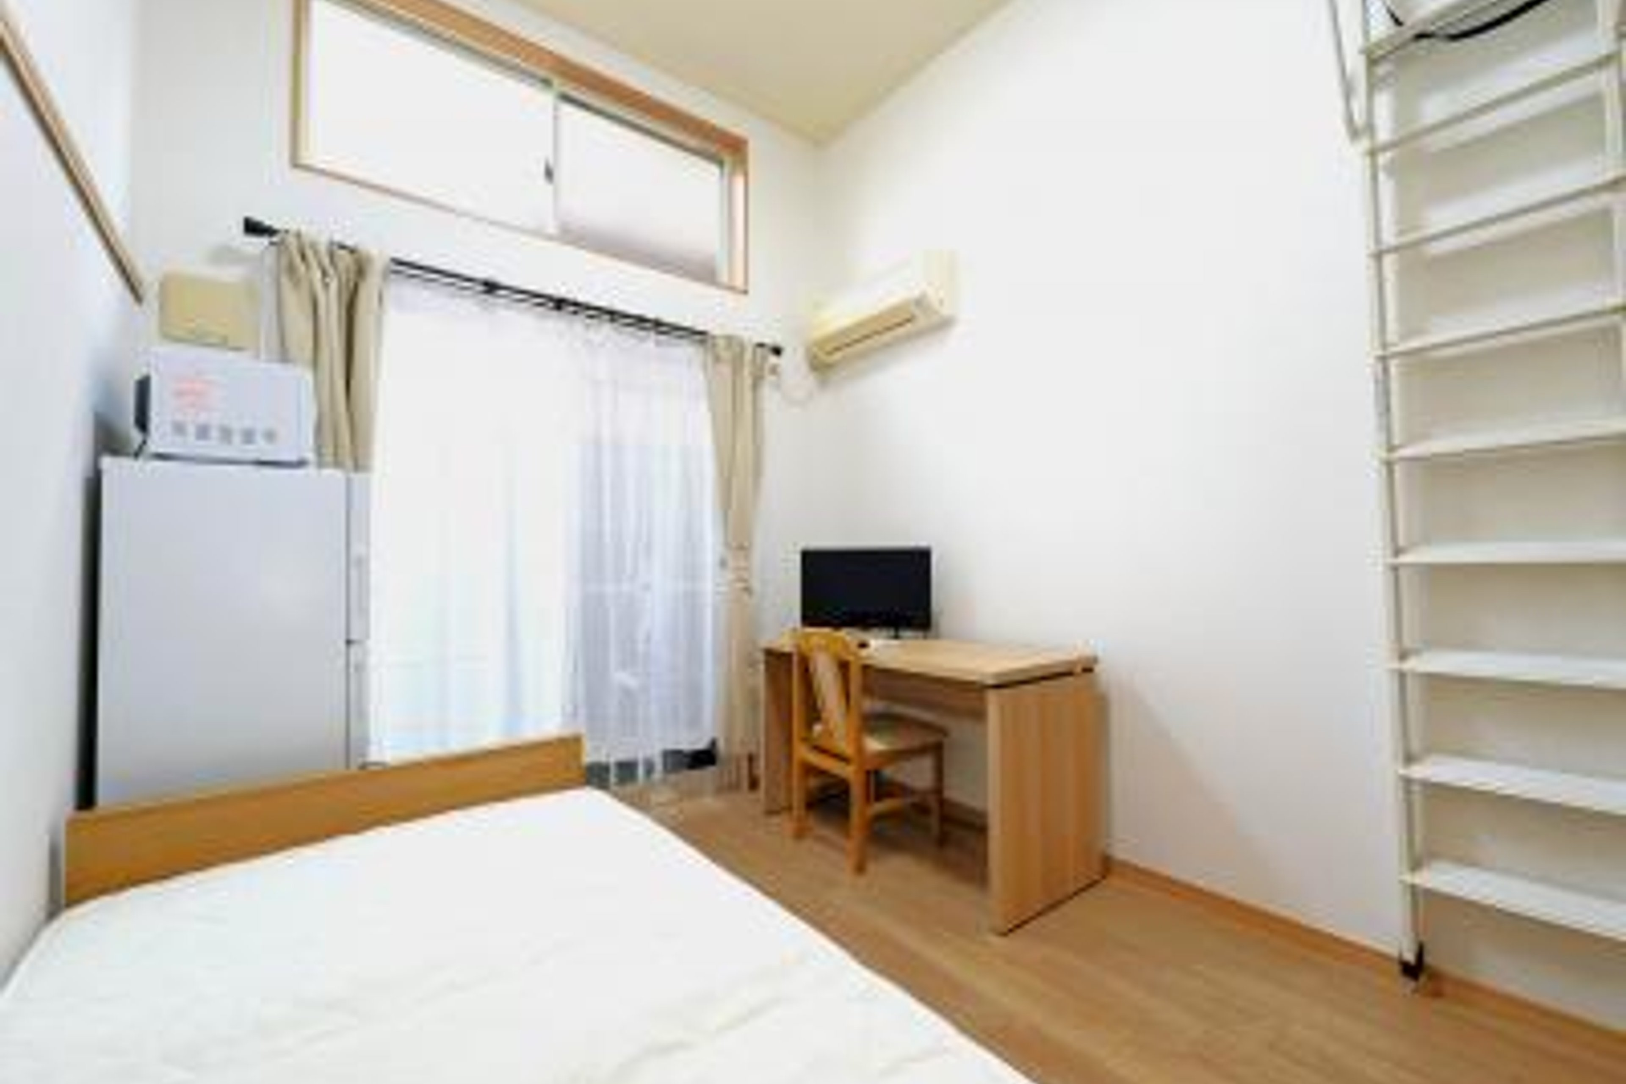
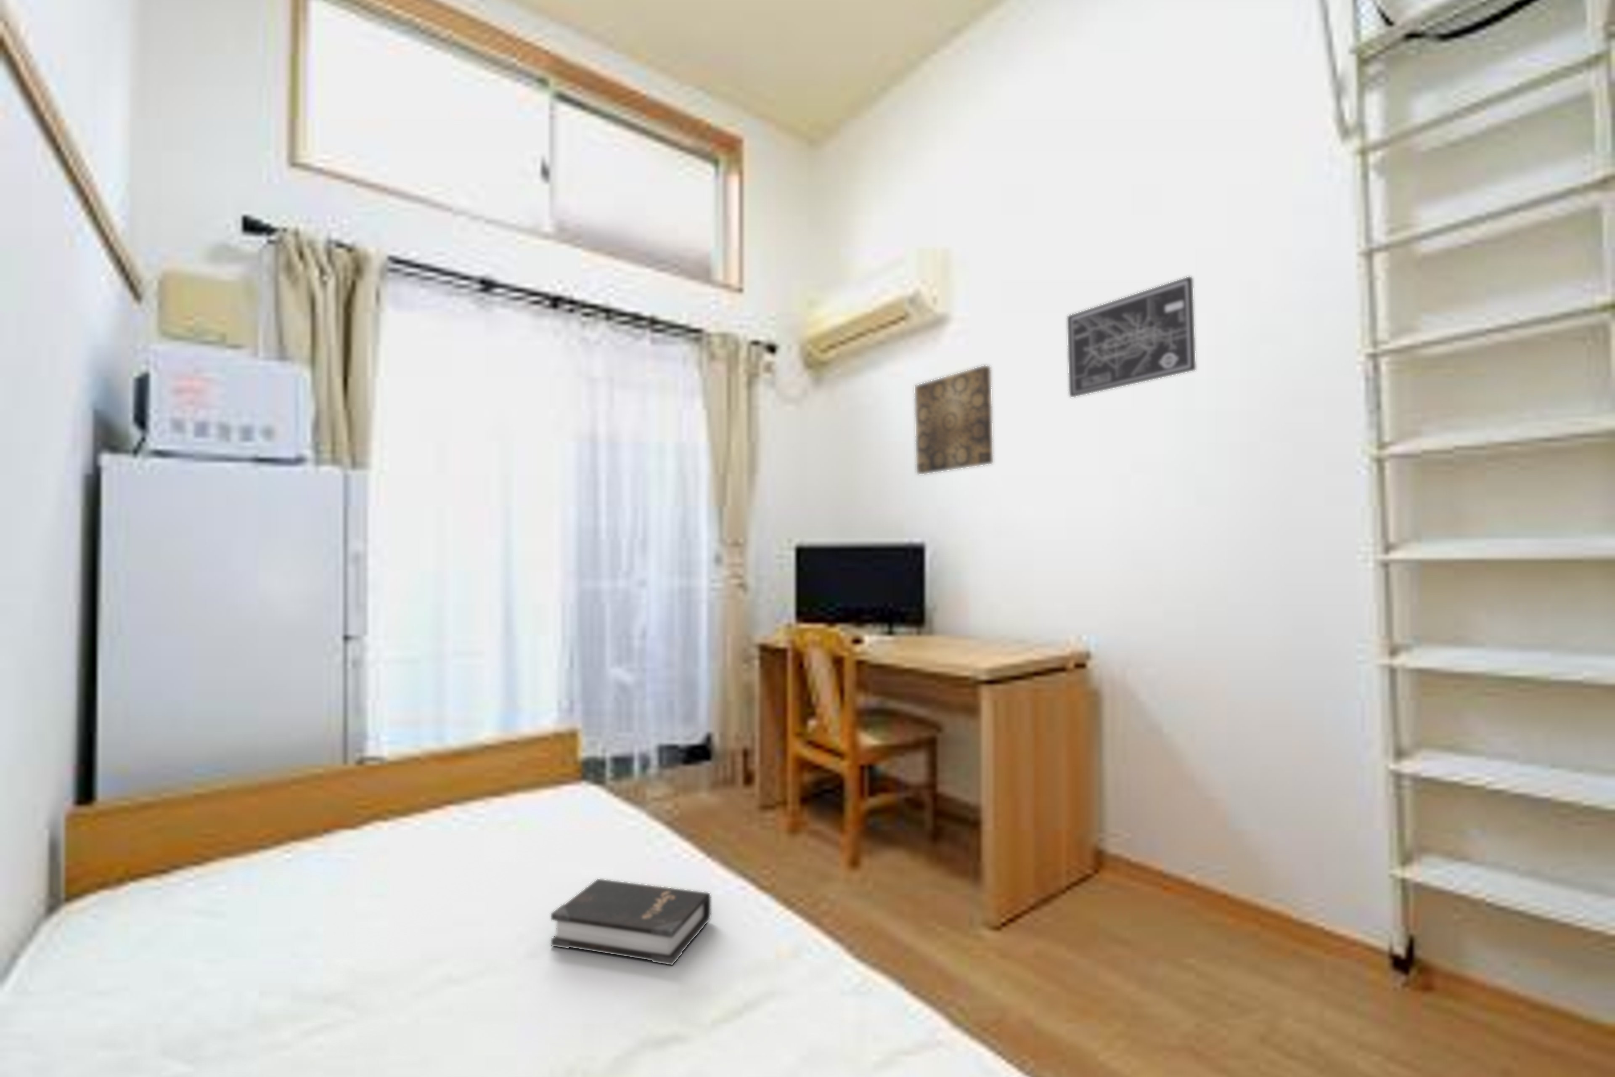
+ wall art (952, 422)
+ wall art (1127, 341)
+ hardback book (633, 916)
